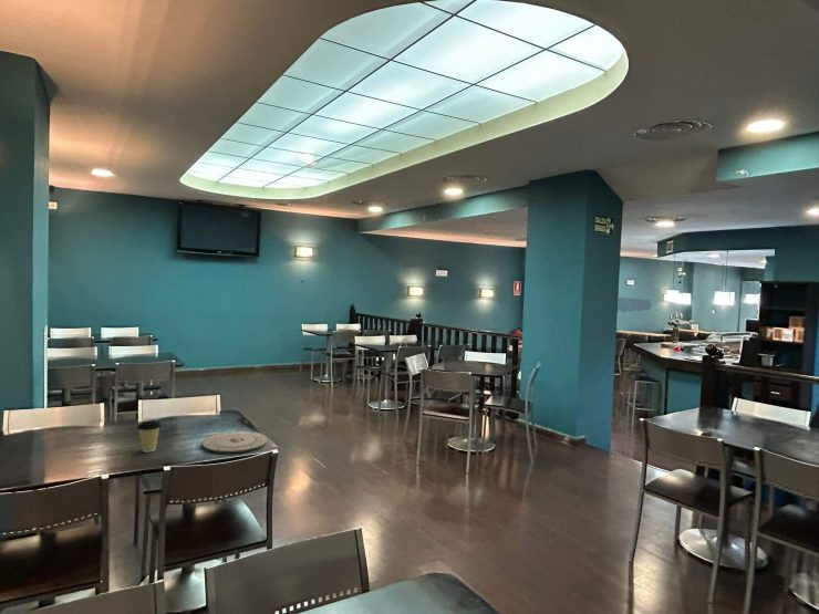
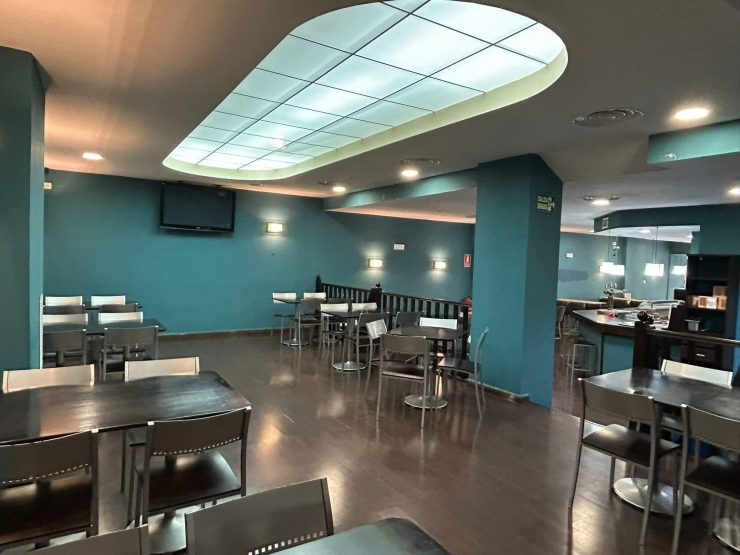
- coffee cup (148, 436)
- plate (235, 441)
